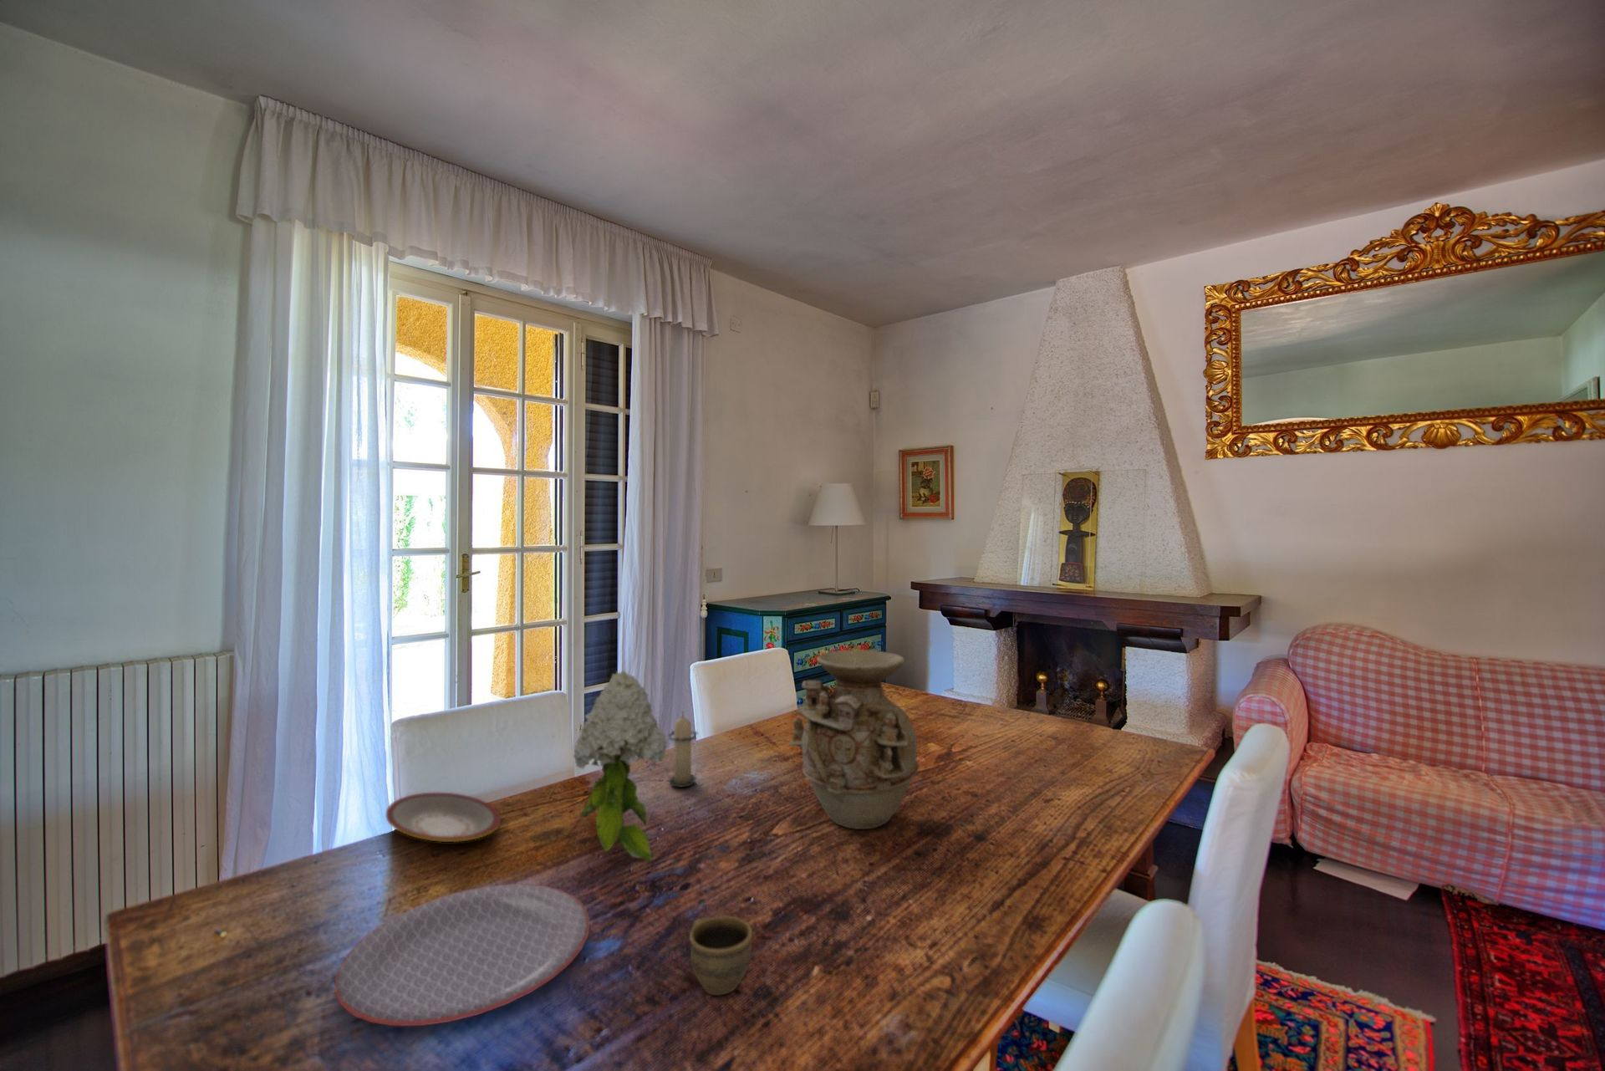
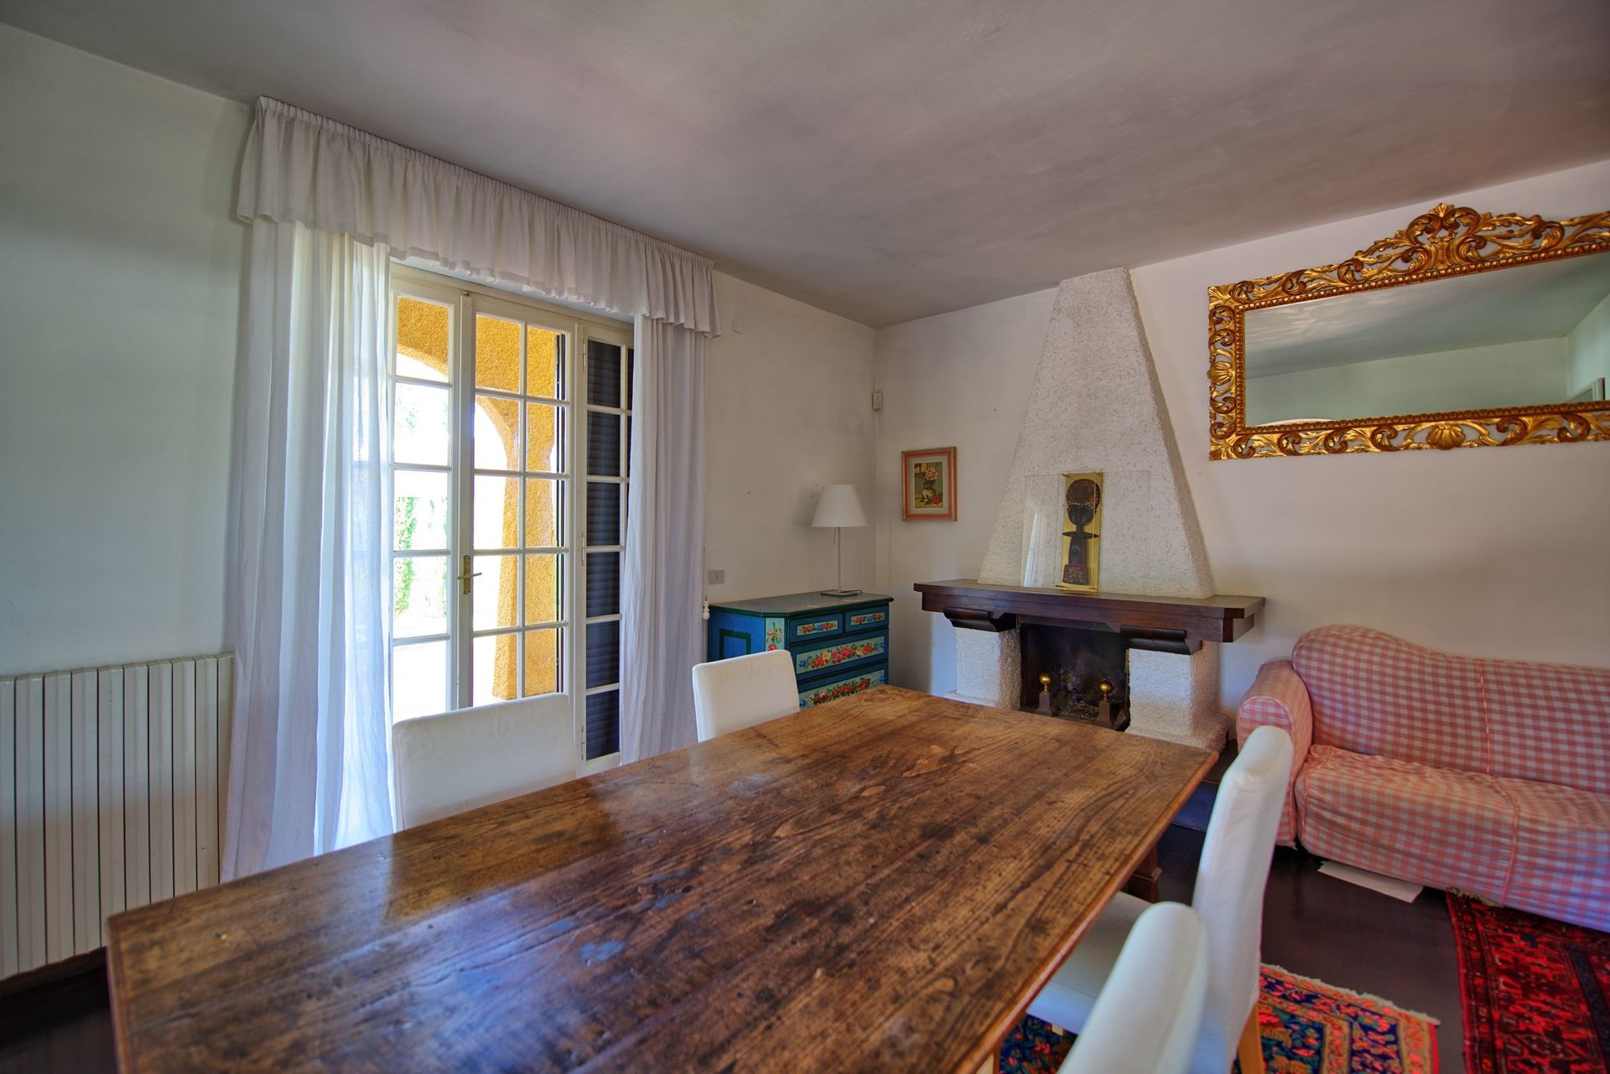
- candle (682, 747)
- plate (442, 820)
- plate (472, 950)
- vase (853, 736)
- cup (717, 951)
- flower (619, 758)
